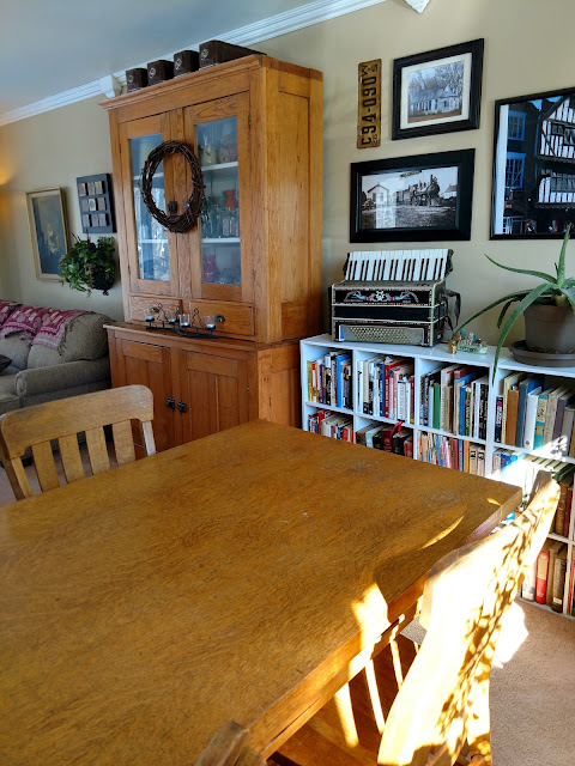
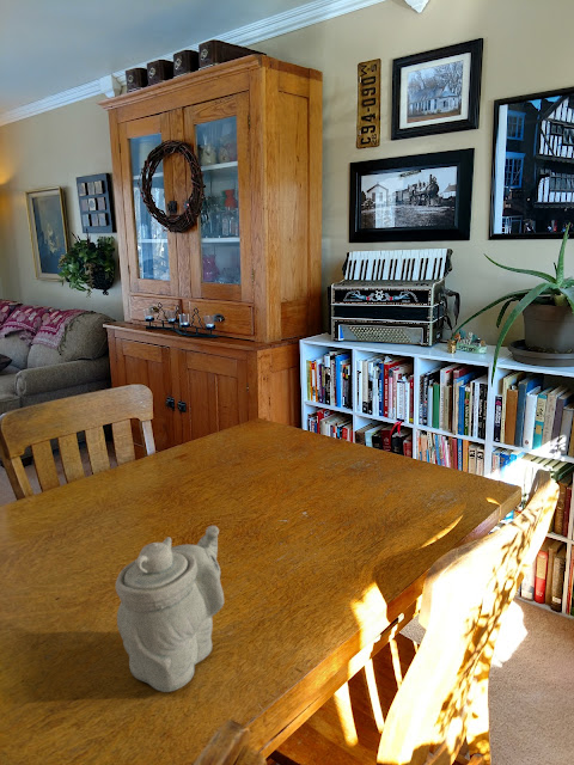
+ teapot (177, 592)
